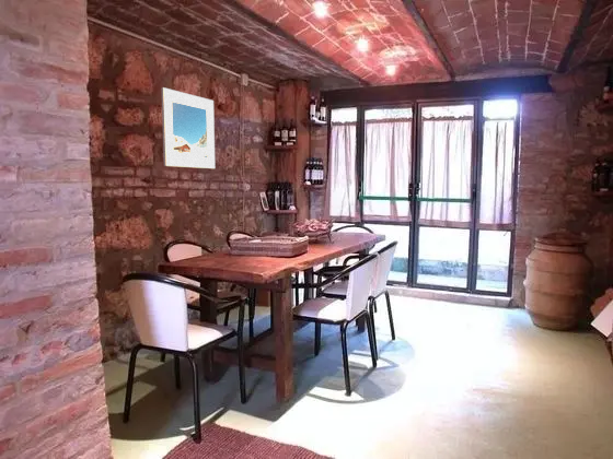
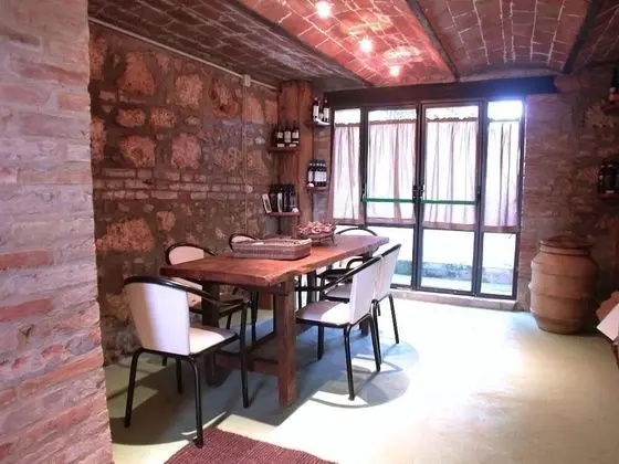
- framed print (189, 131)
